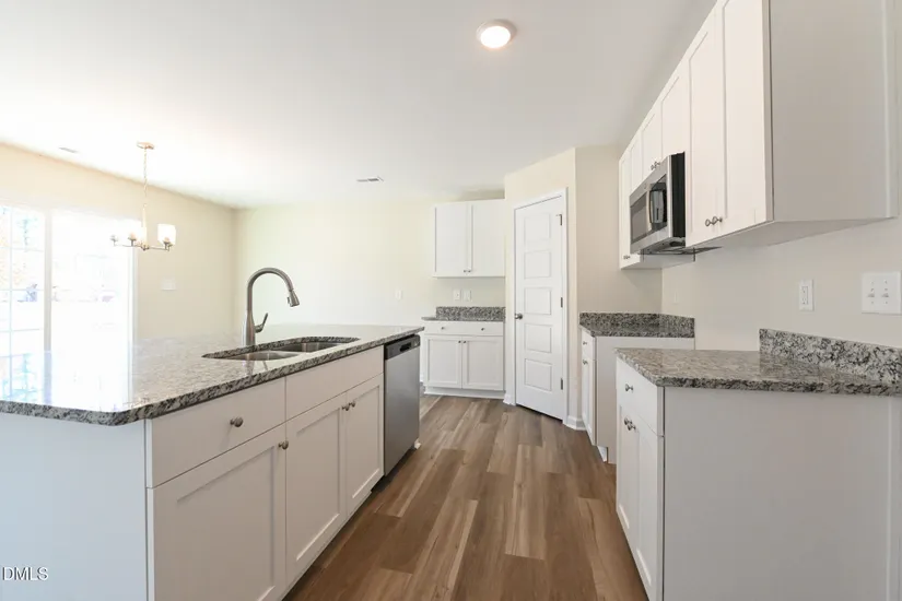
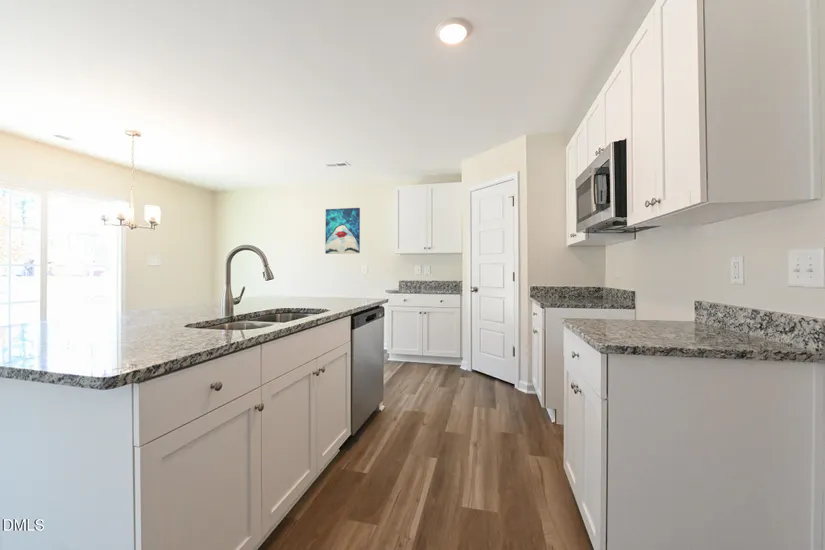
+ wall art (342, 231)
